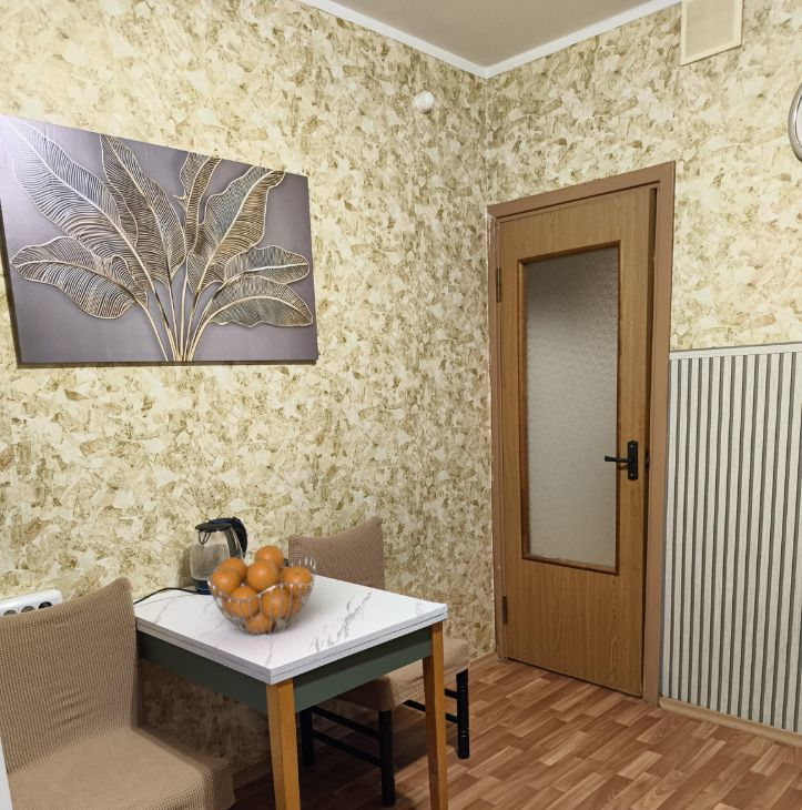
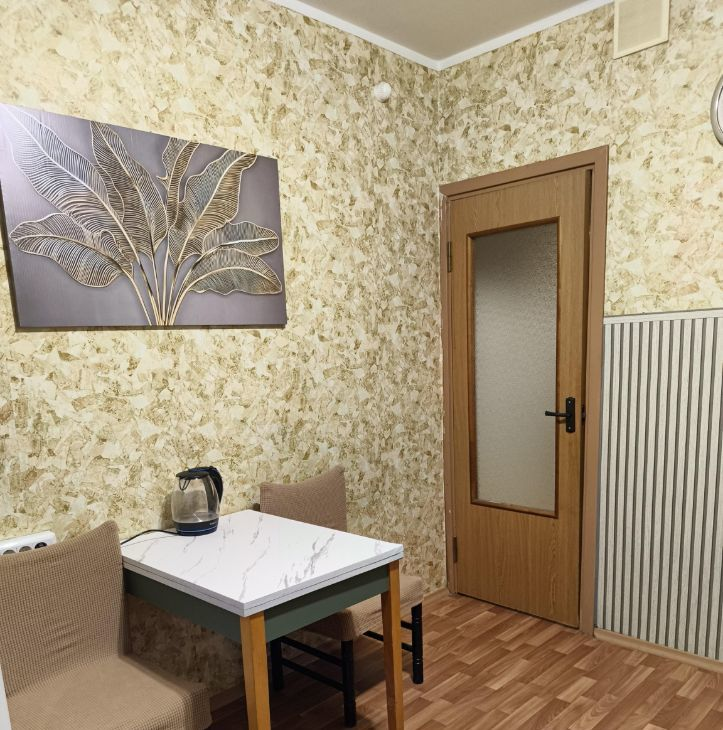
- fruit basket (263, 589)
